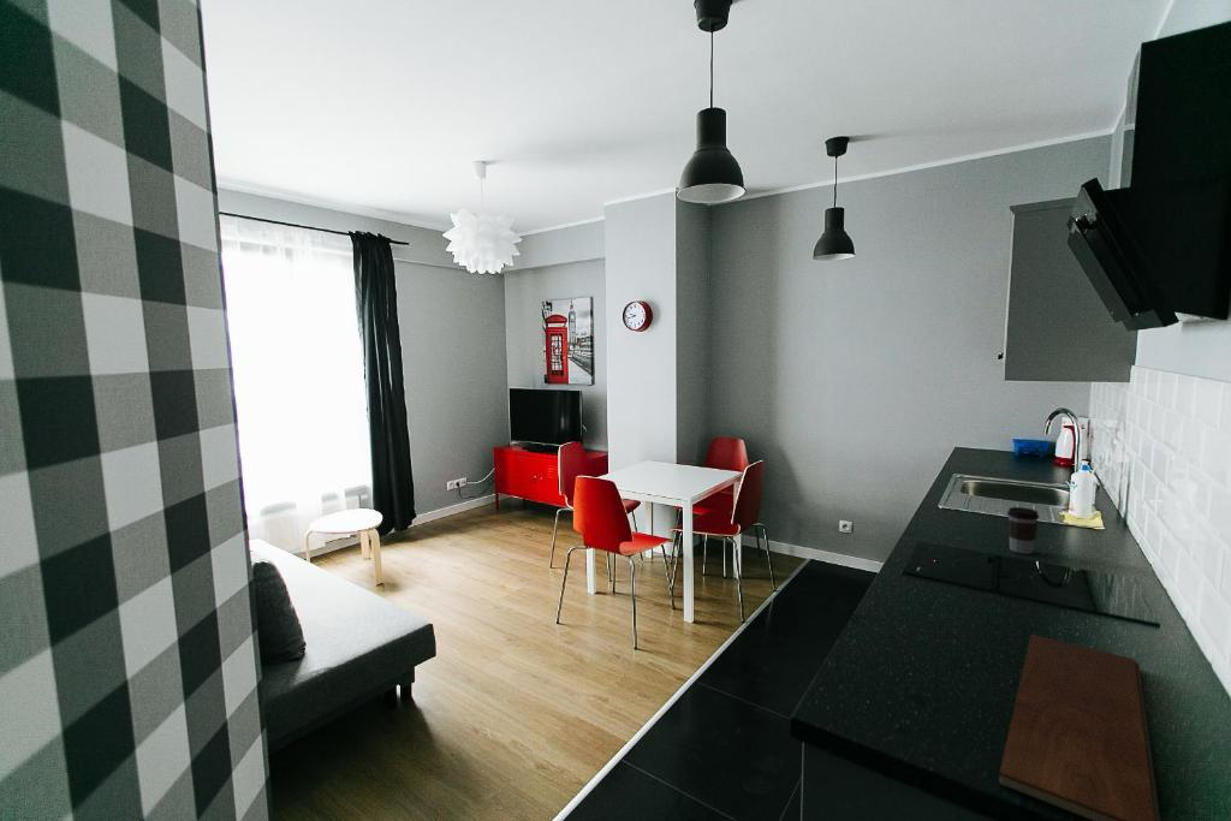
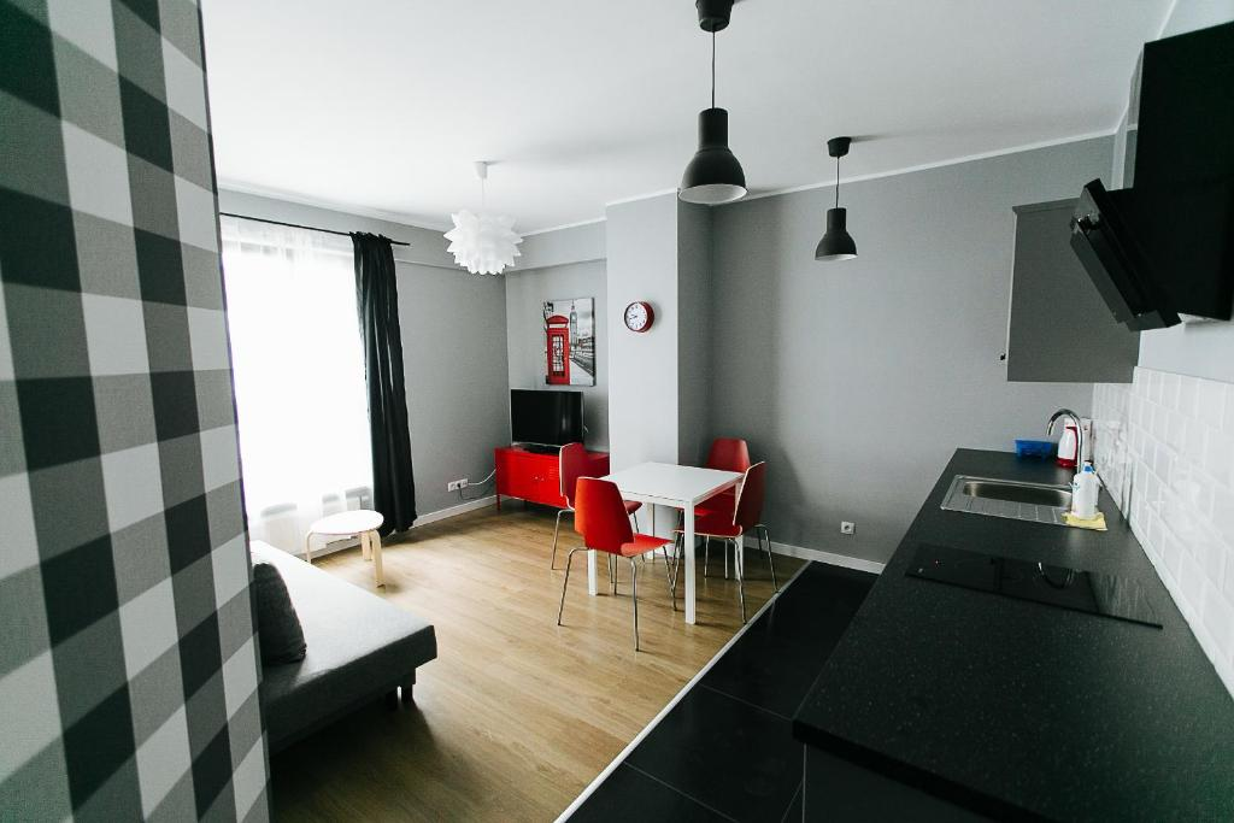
- chopping board (1078, 712)
- coffee cup (1022, 530)
